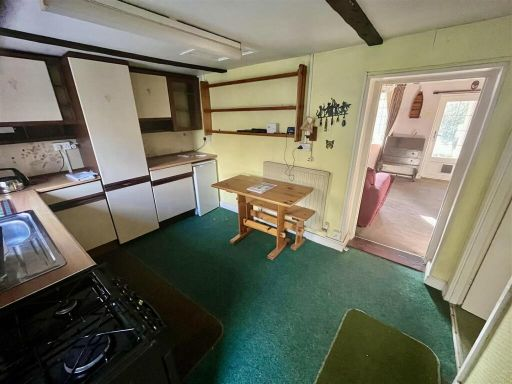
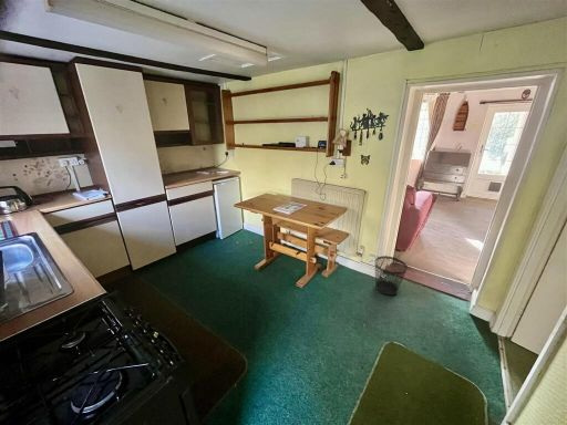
+ wastebasket (388, 276)
